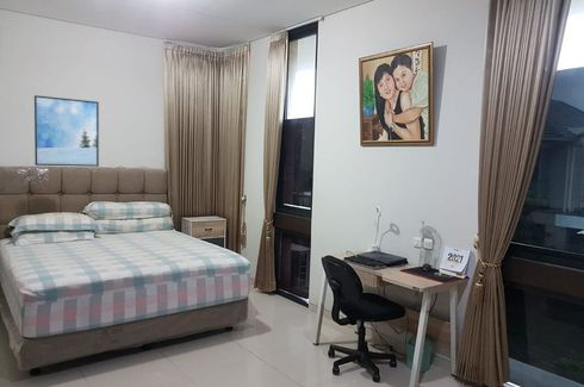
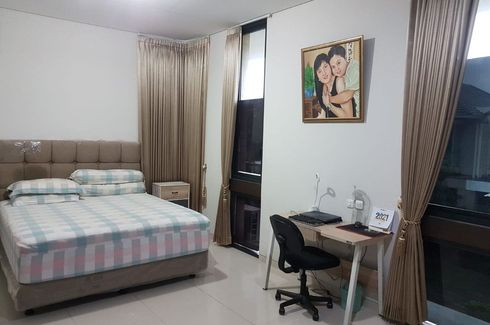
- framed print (67, 132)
